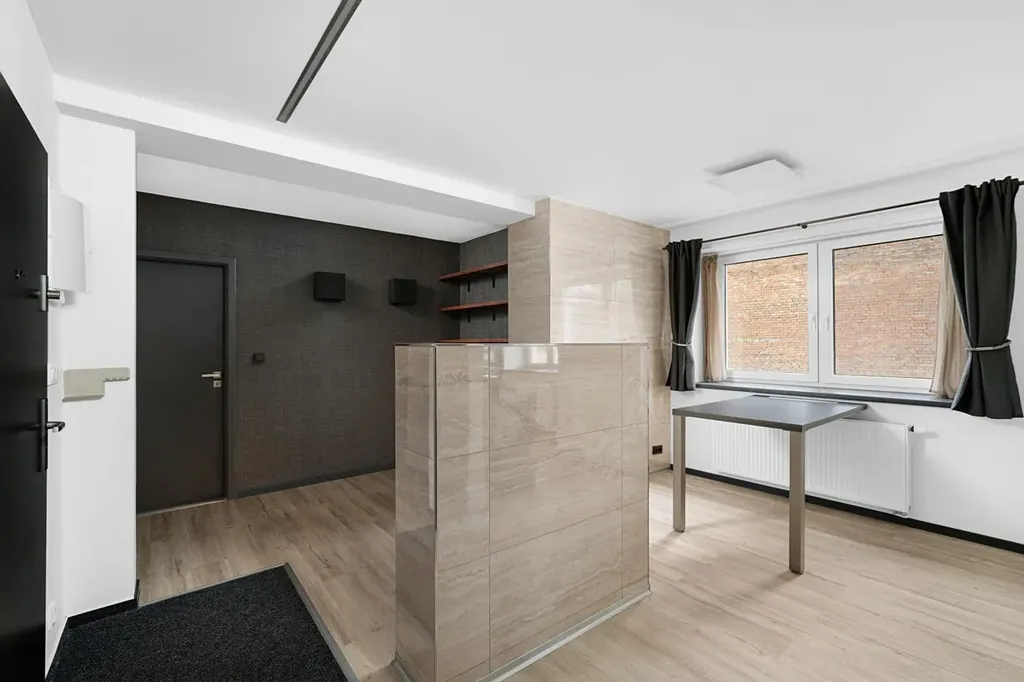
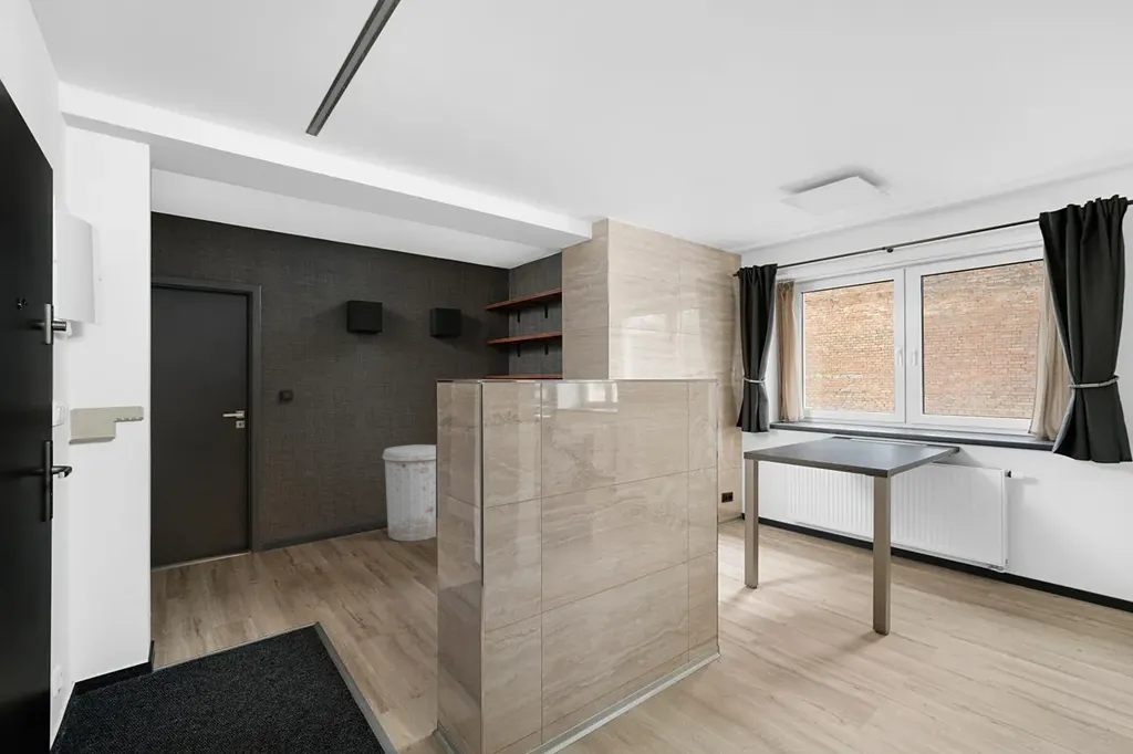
+ trash can (415, 489)
